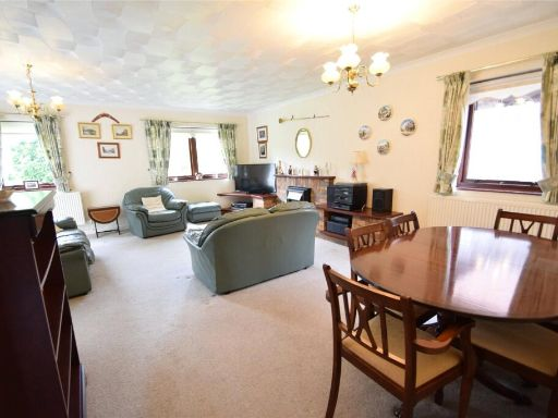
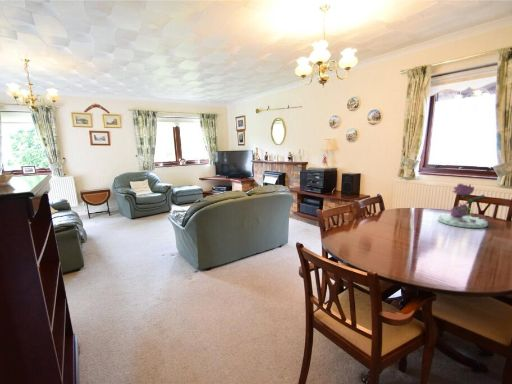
+ flower arrangement (464, 196)
